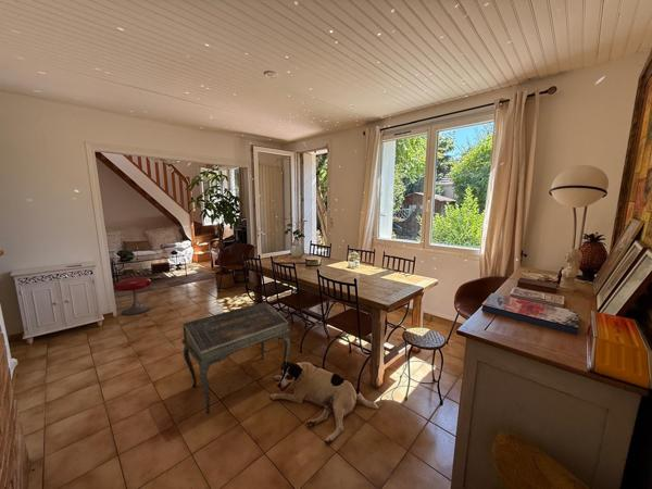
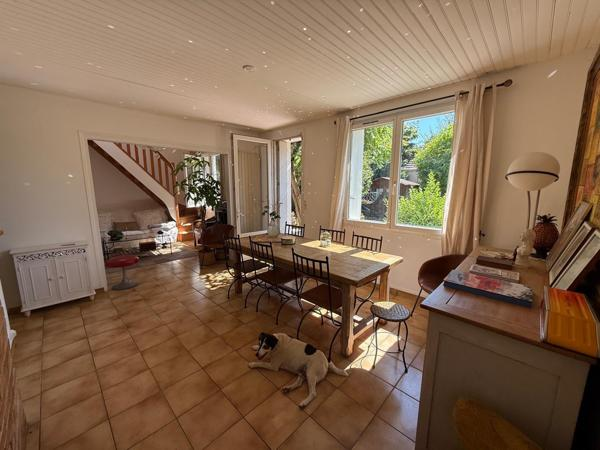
- writing desk (238, 350)
